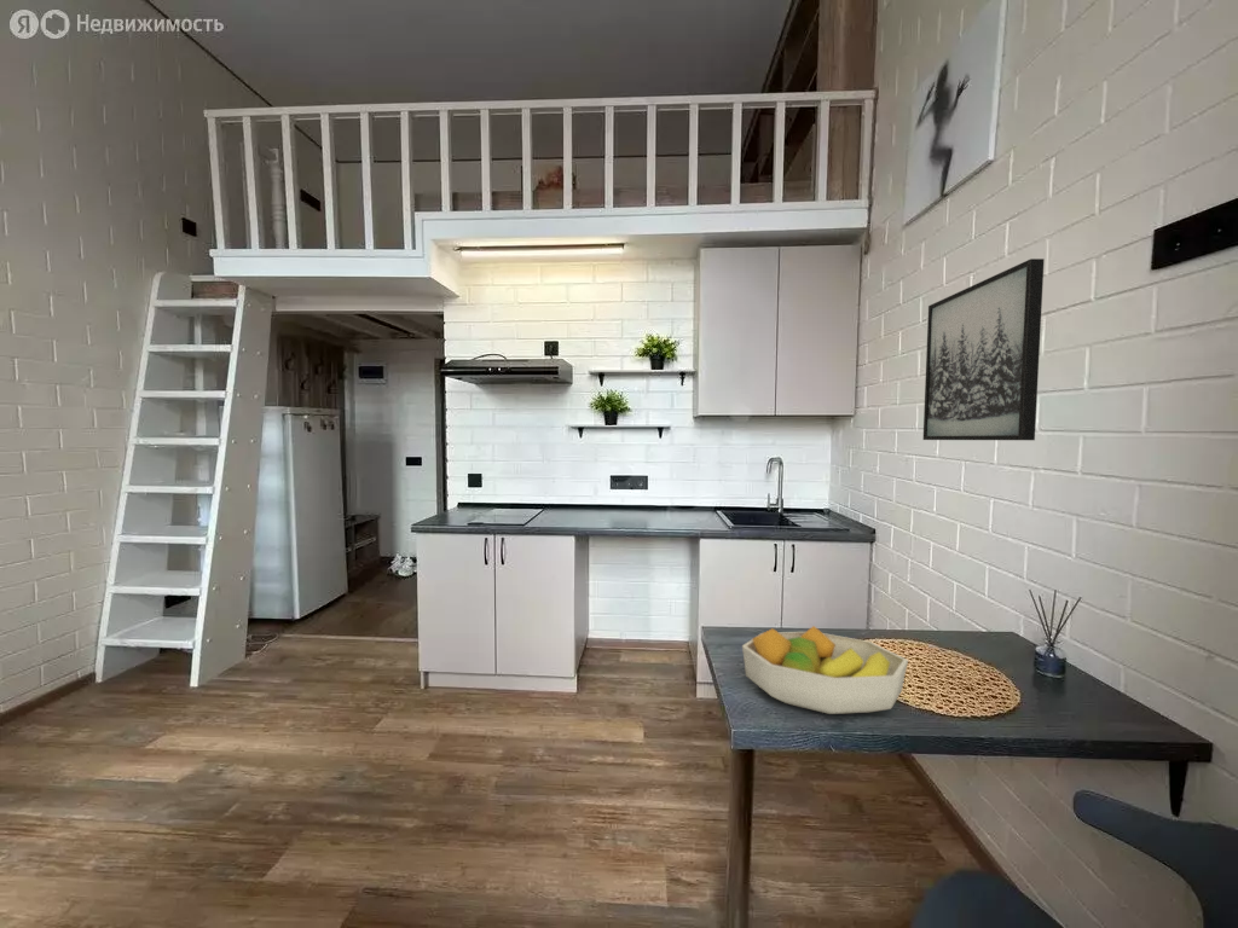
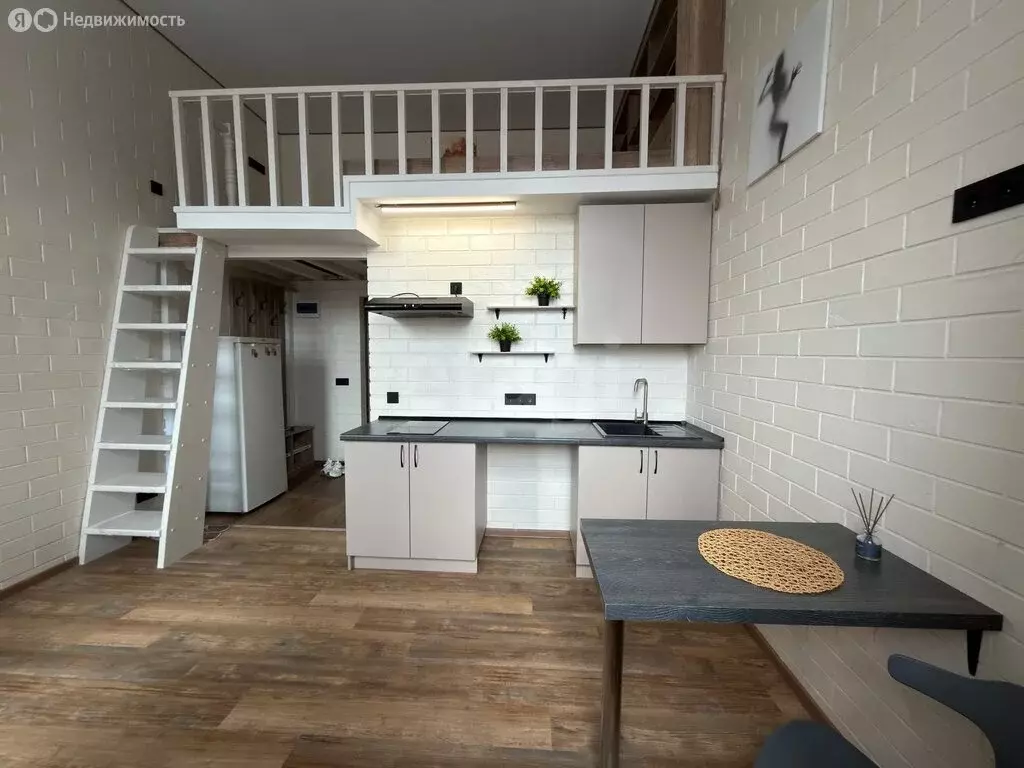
- fruit bowl (822, 663)
- wall art (973, 362)
